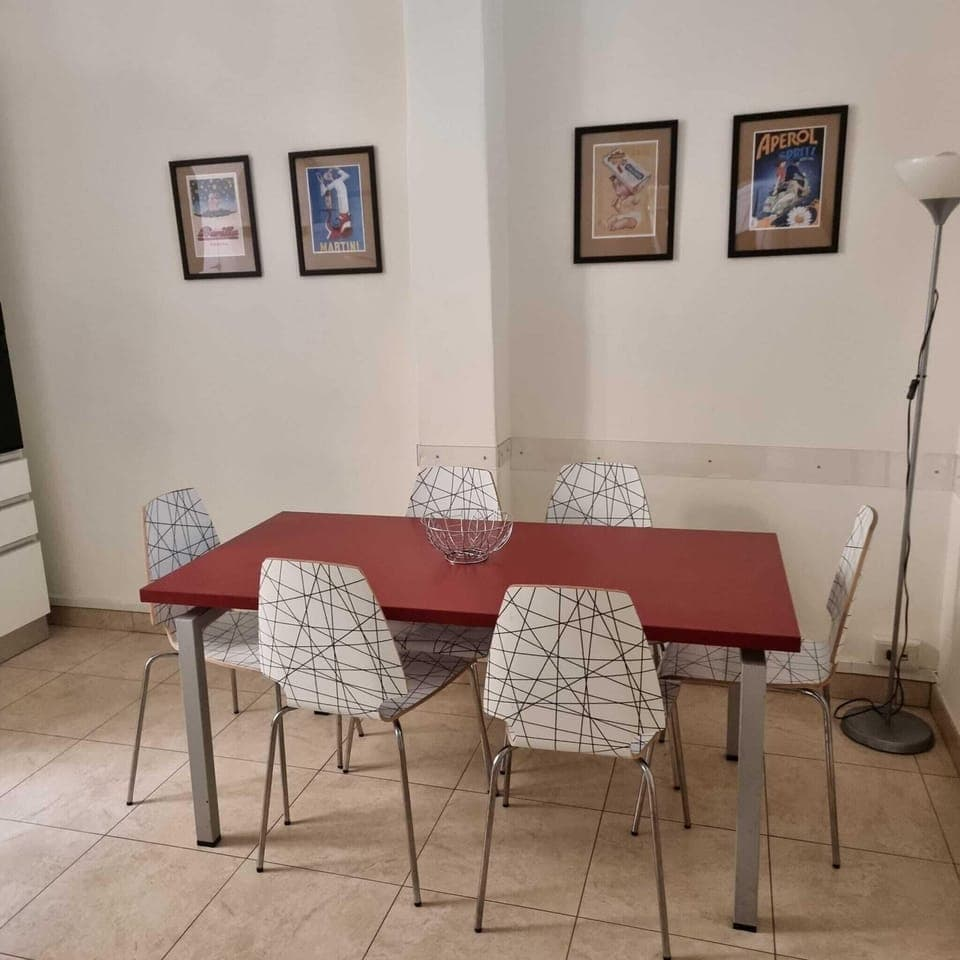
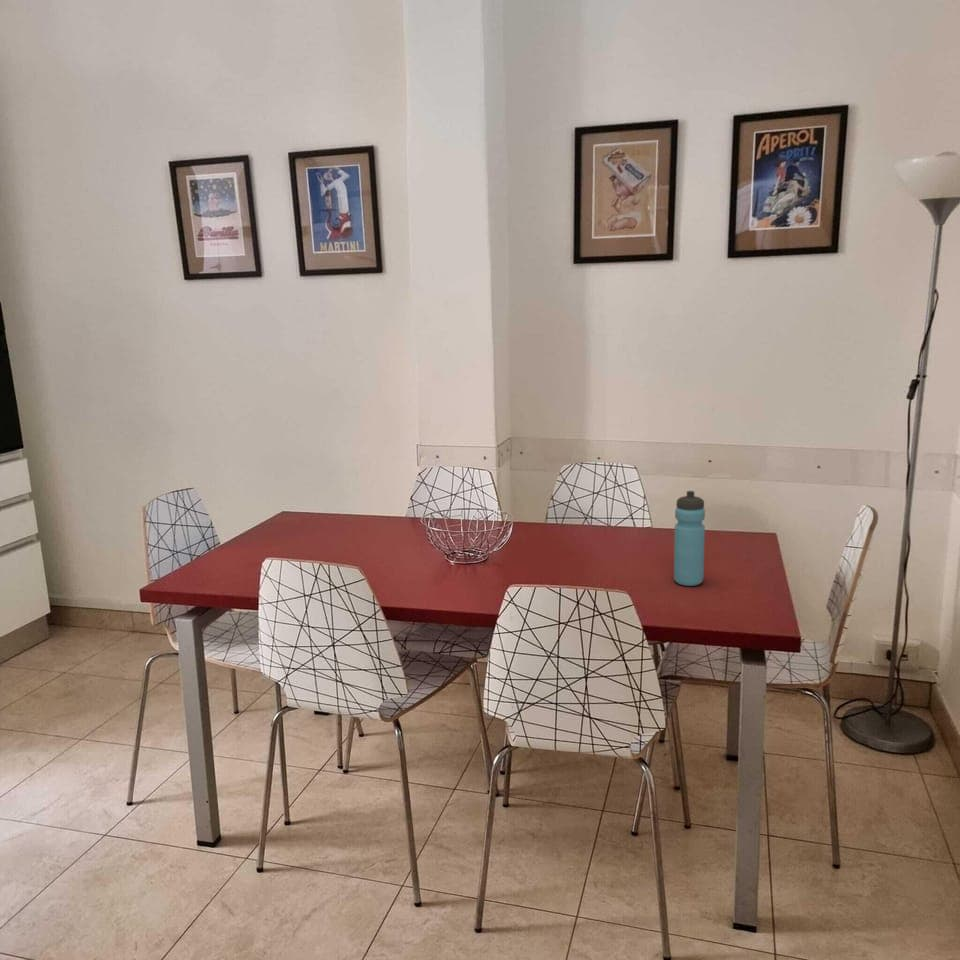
+ water bottle (689, 537)
